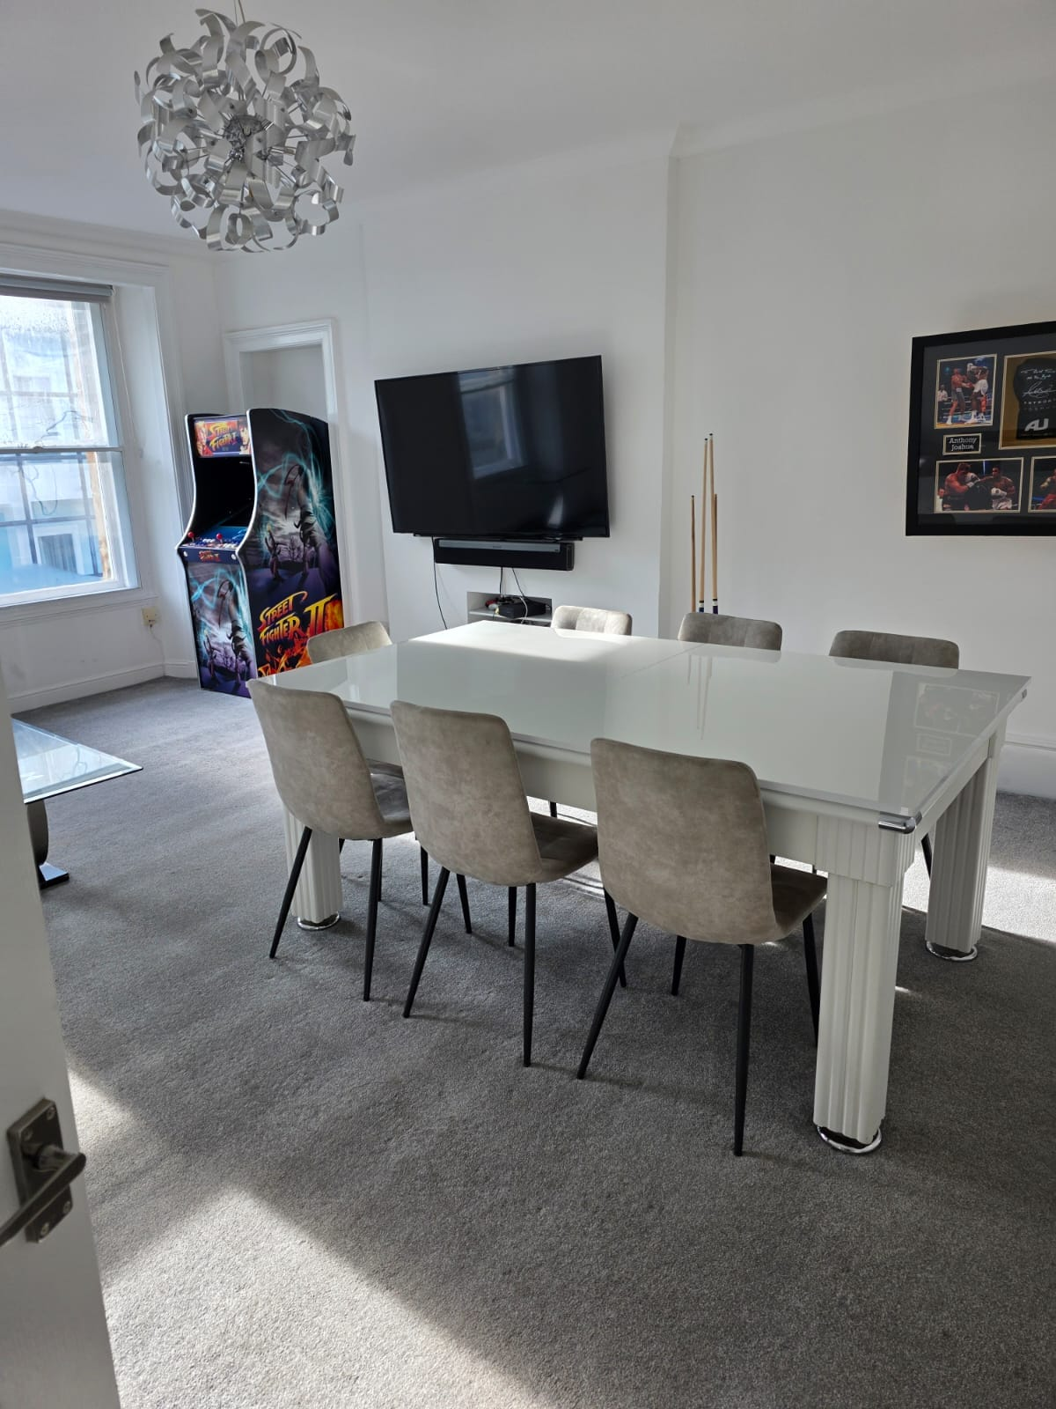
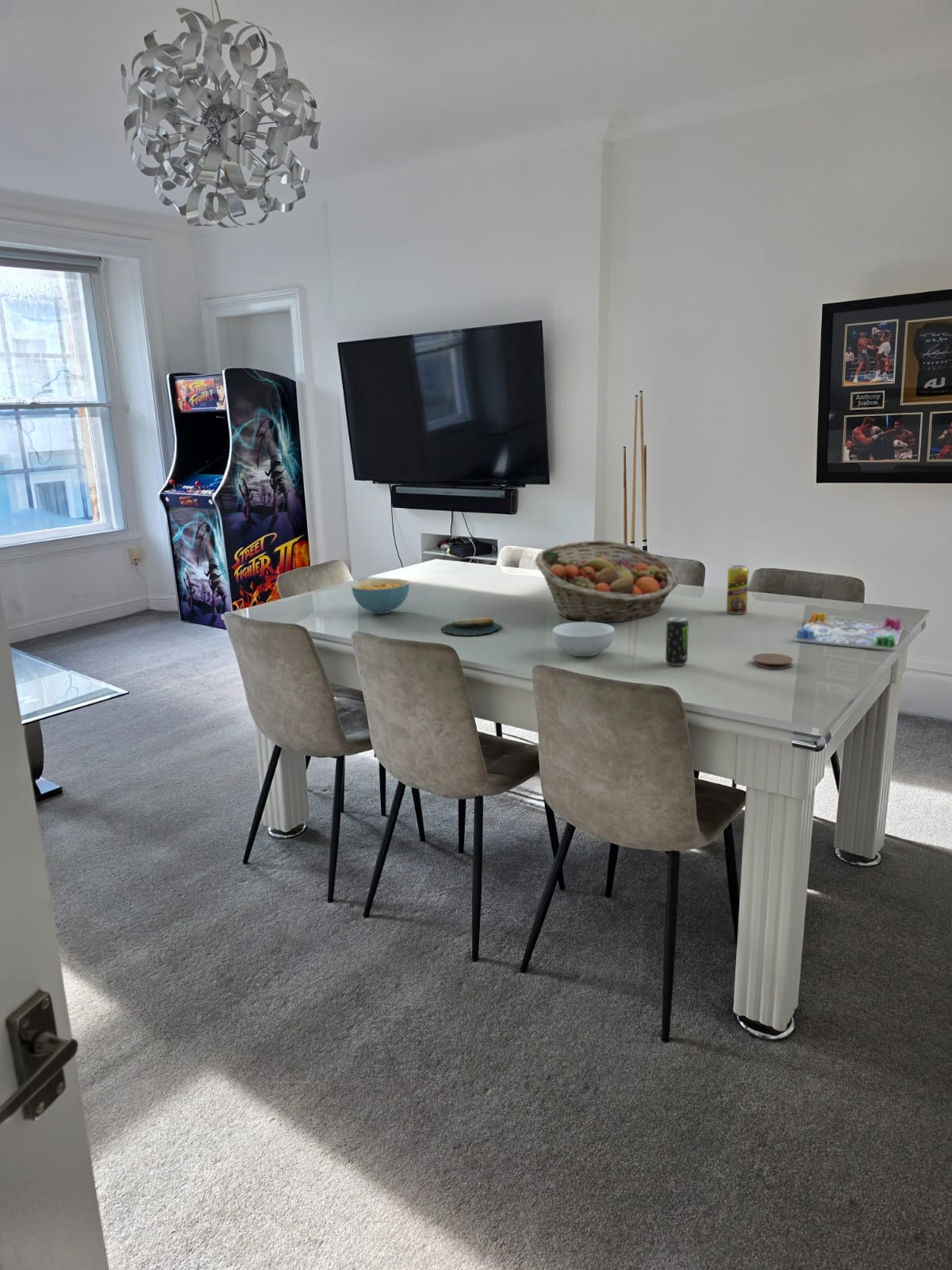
+ coaster (772, 660)
+ cereal bowl (381, 598)
+ board game (850, 629)
+ fruit basket (606, 579)
+ banana (470, 623)
+ beverage can (677, 641)
+ cereal bowl (583, 641)
+ beverage can (737, 589)
